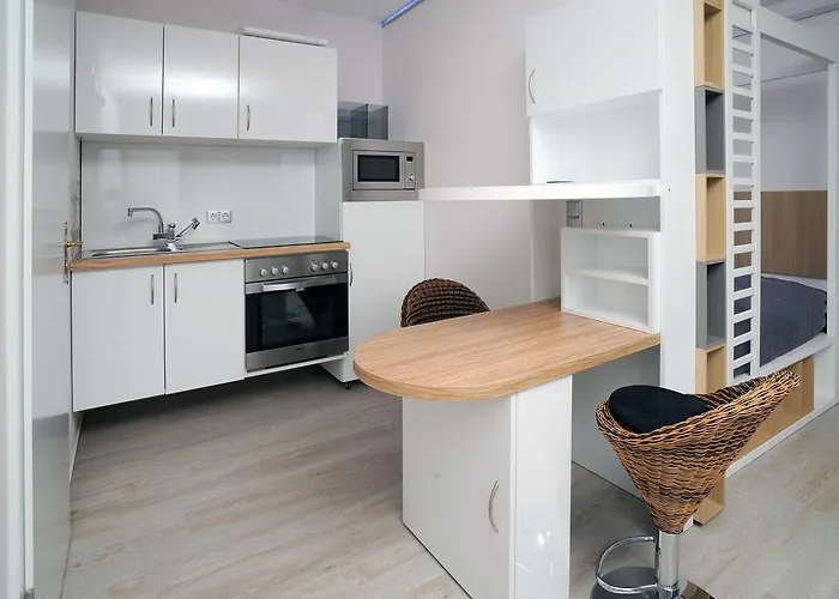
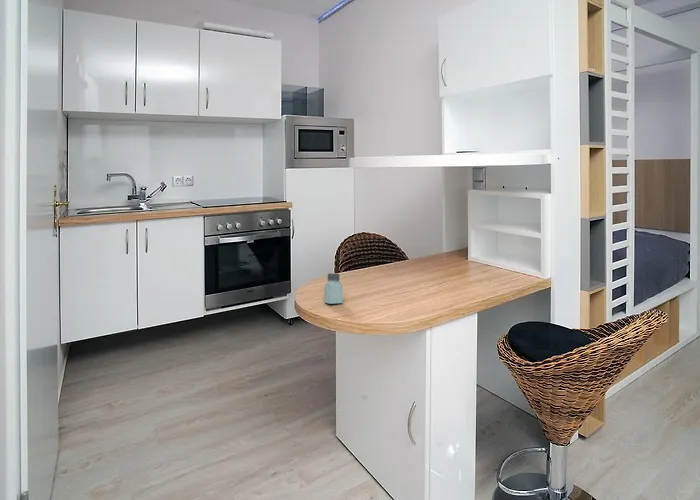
+ saltshaker (333, 288)
